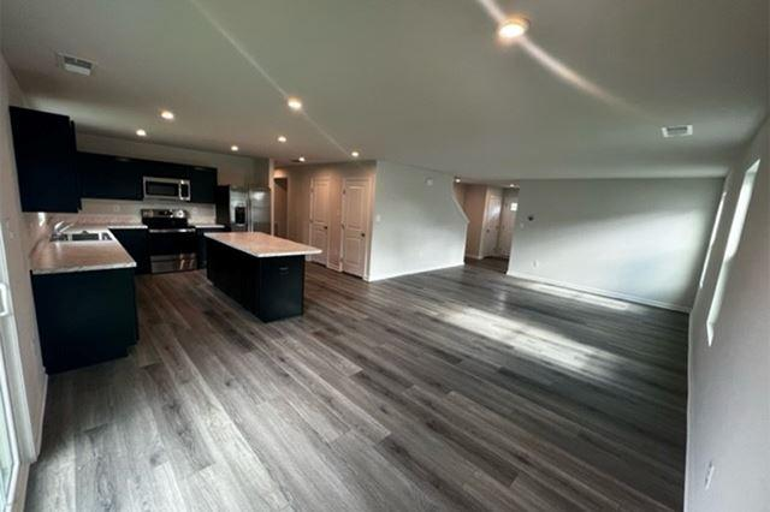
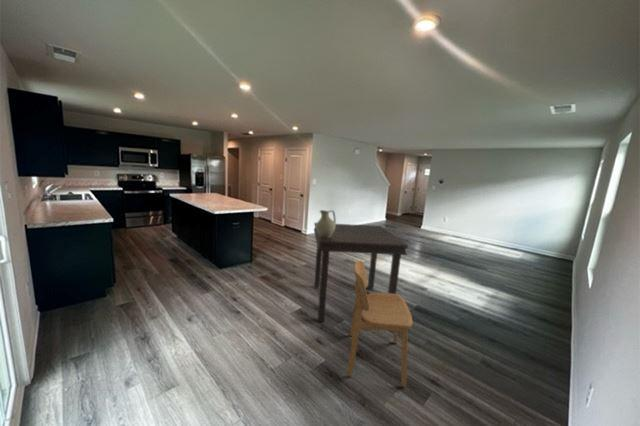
+ dining table (351, 252)
+ ceramic jug (327, 223)
+ dining chair (379, 315)
